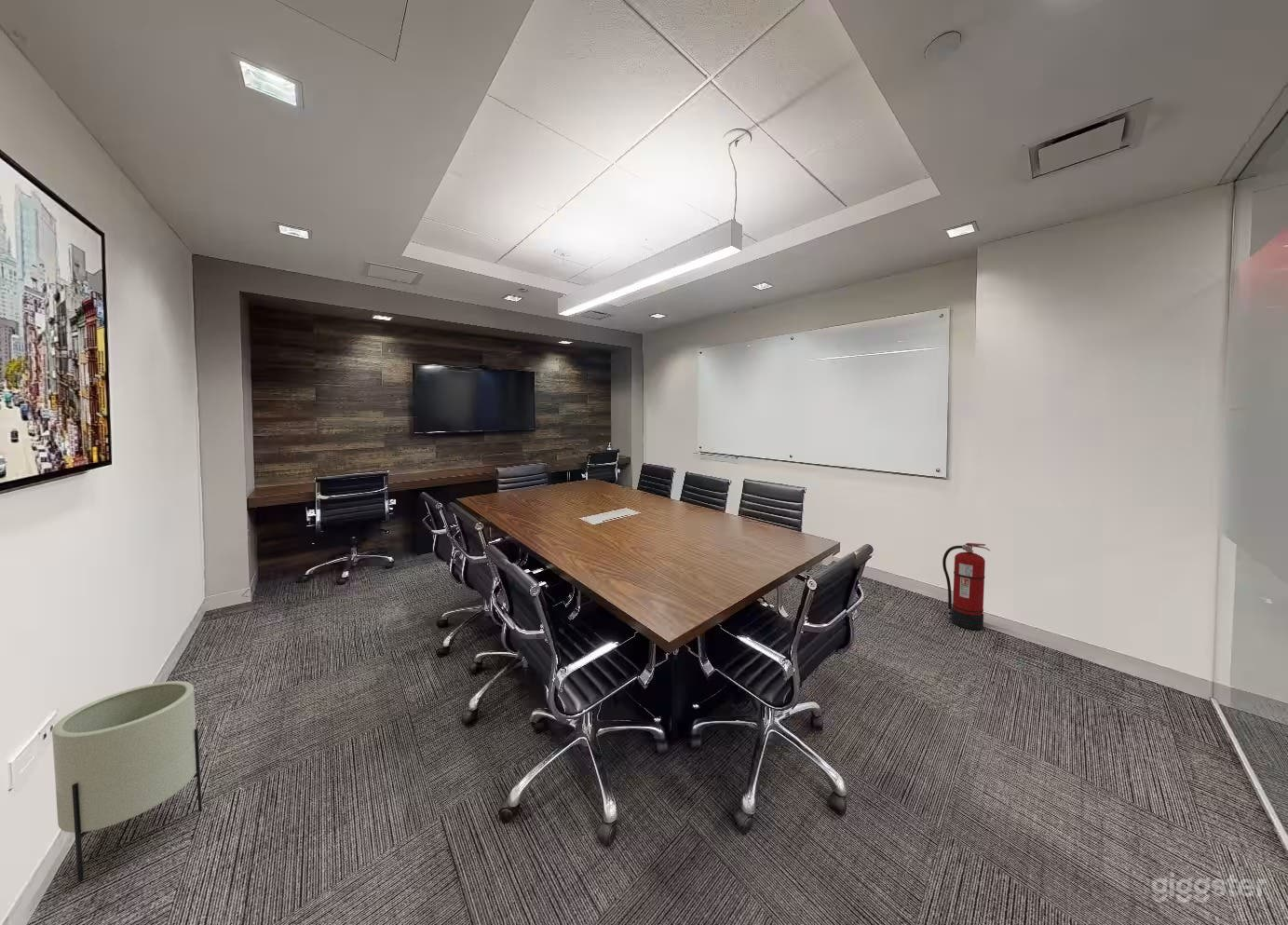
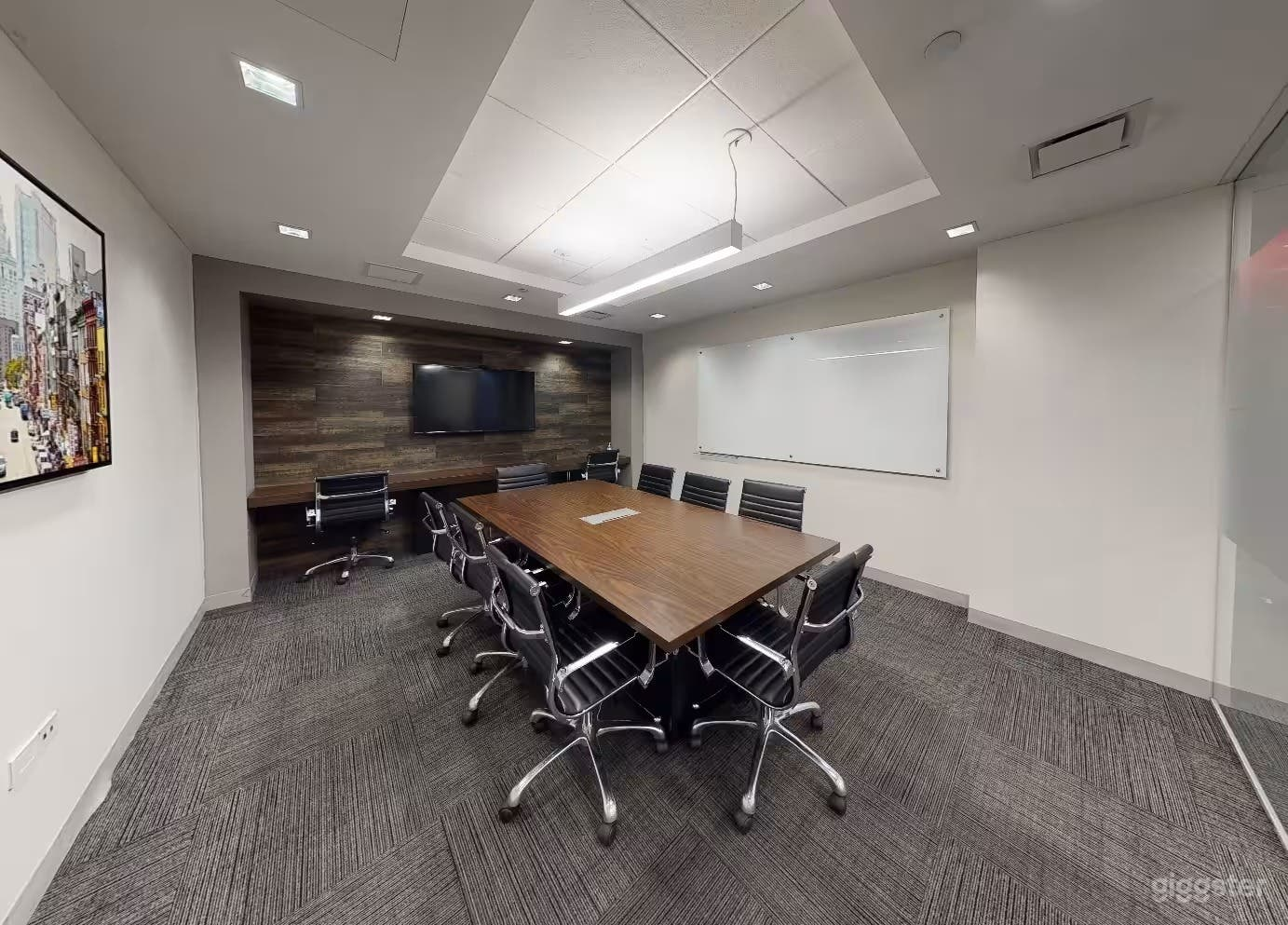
- planter (133, 769)
- fire extinguisher (964, 582)
